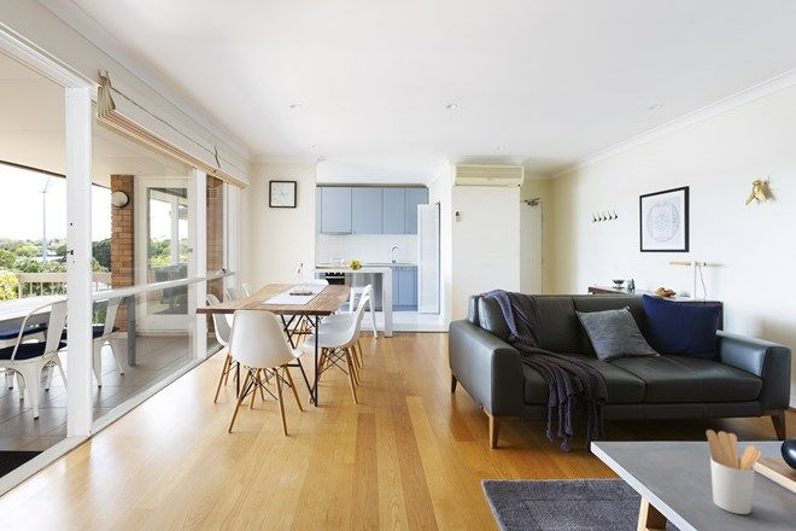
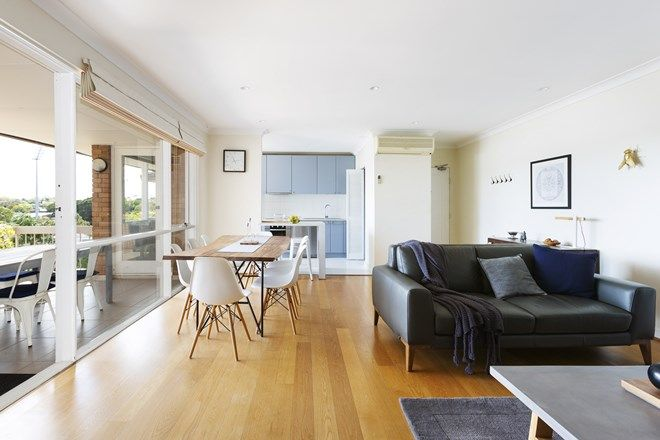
- utensil holder (727, 468)
